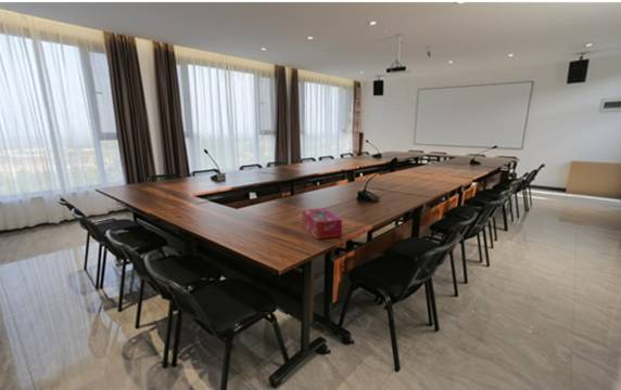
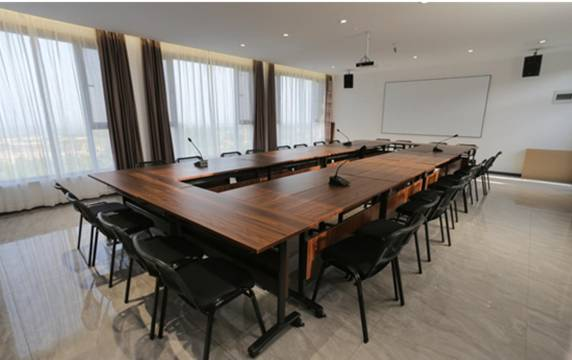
- tissue box (320, 222)
